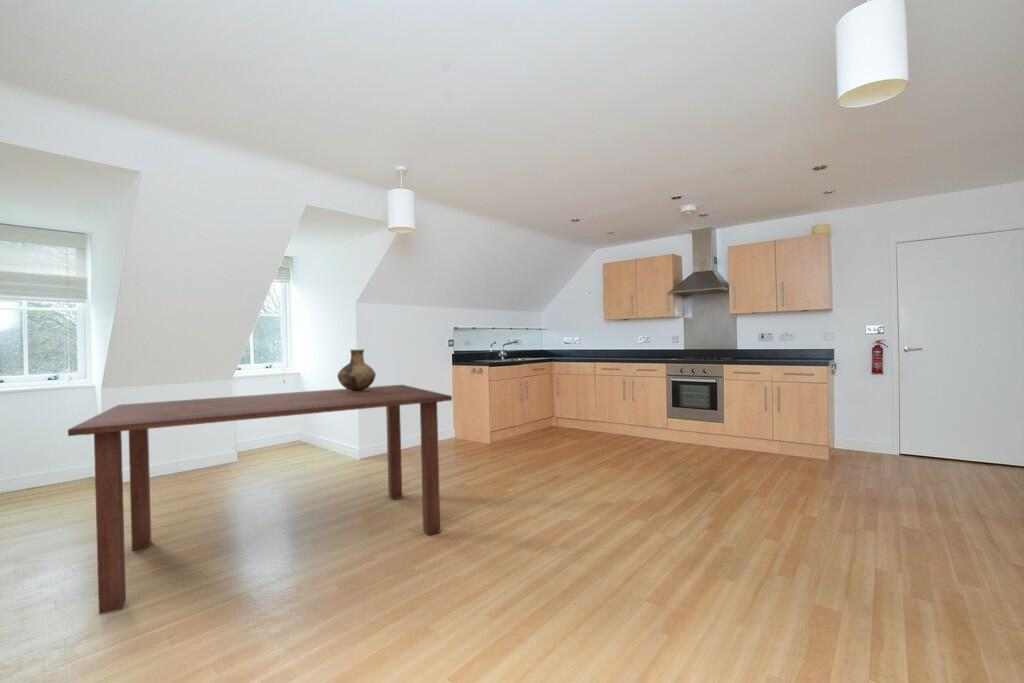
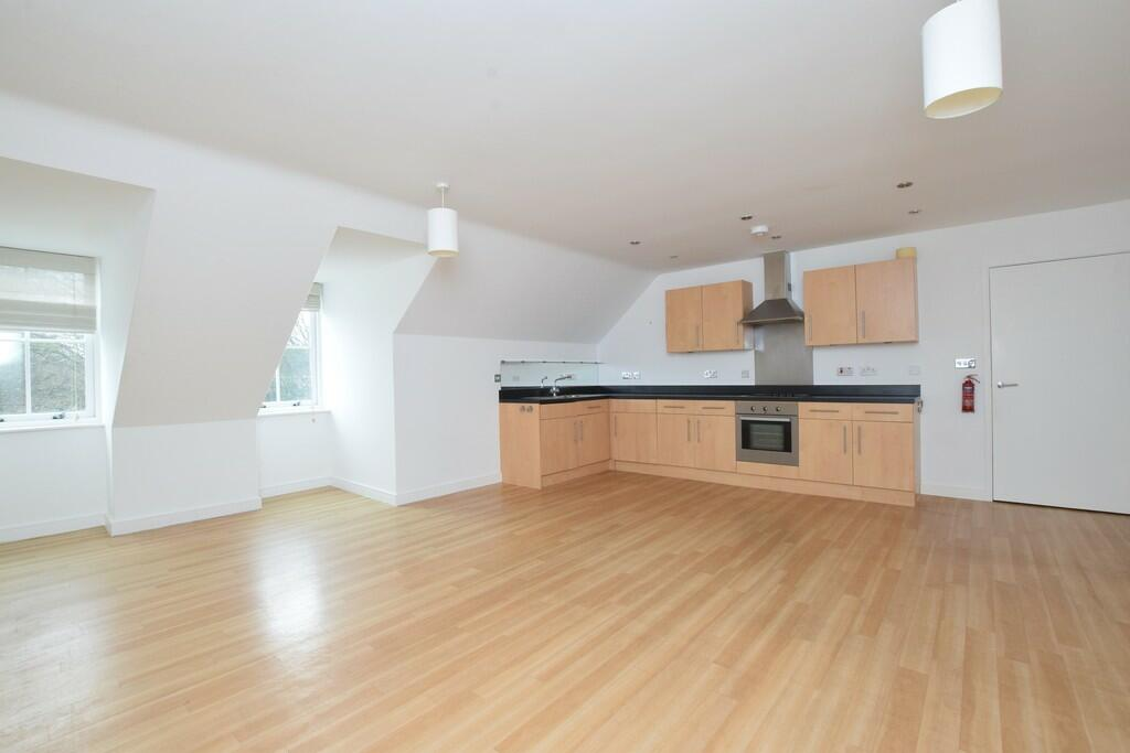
- dining table (279, 416)
- vase (356, 369)
